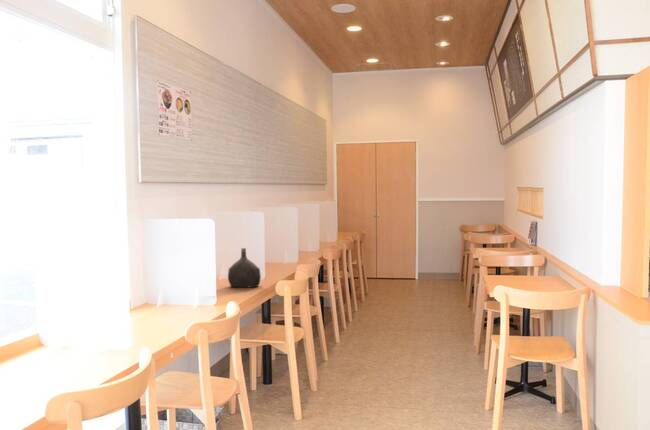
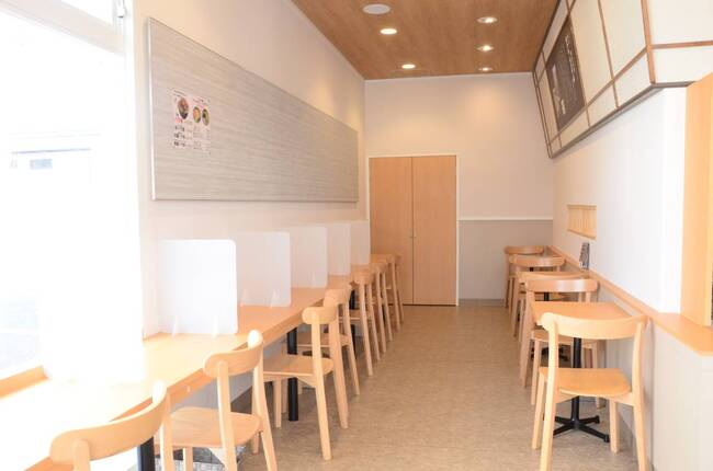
- water jug (244, 267)
